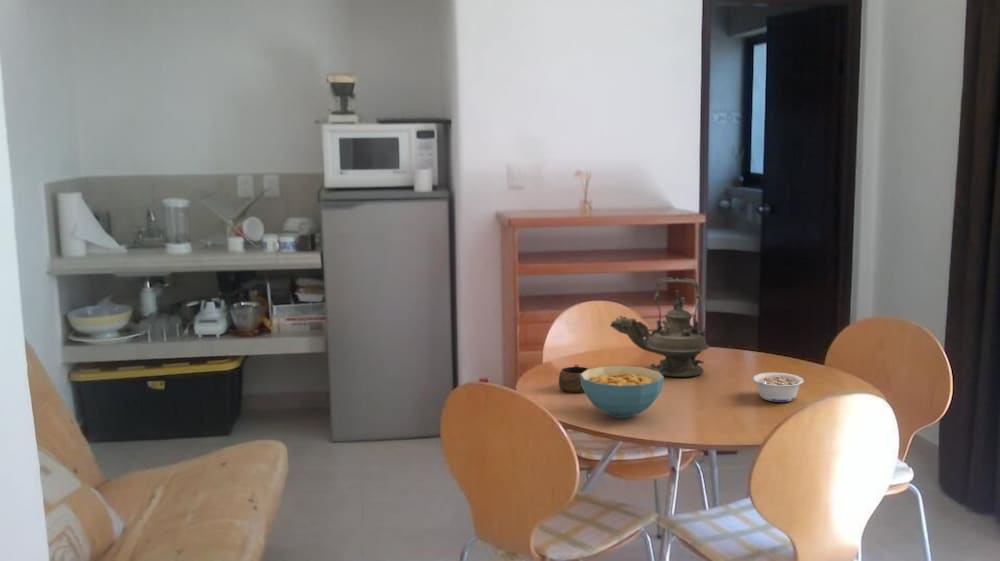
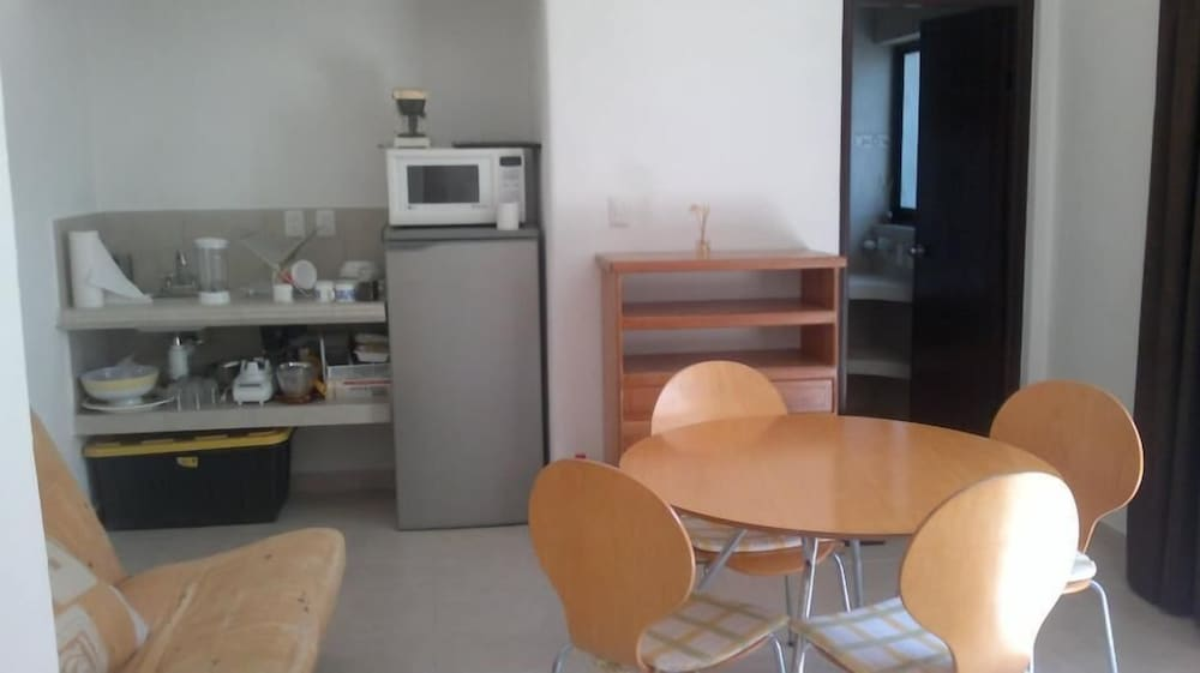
- teapot (658, 324)
- cereal bowl (621, 394)
- legume (777, 386)
- cup (577, 377)
